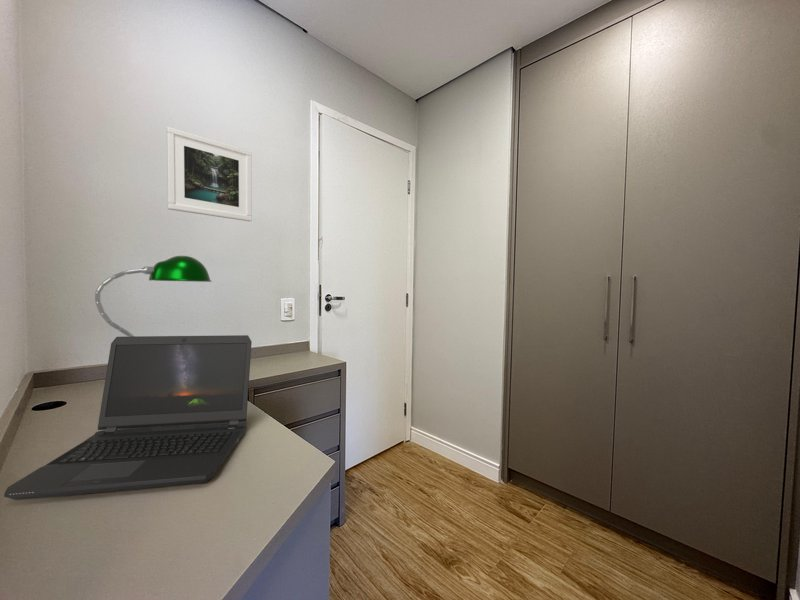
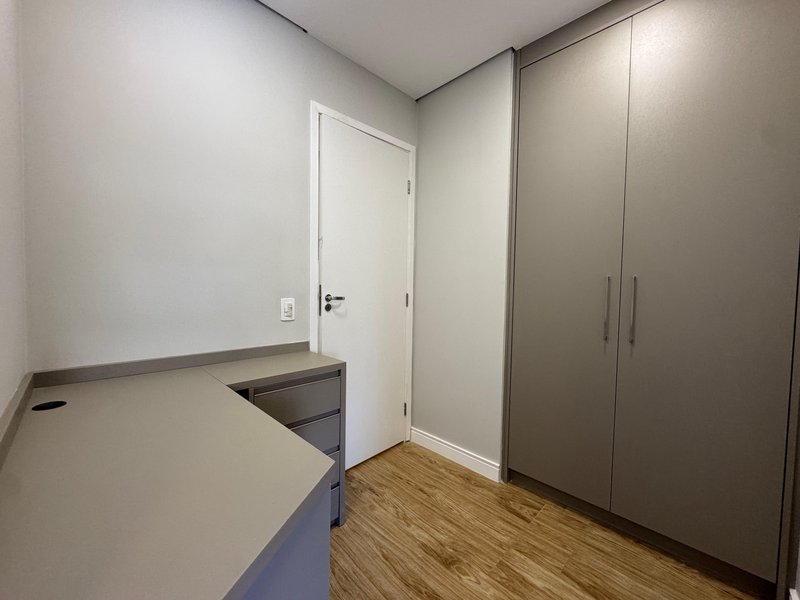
- laptop computer (154, 400)
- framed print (212, 178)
- desk lamp (133, 335)
